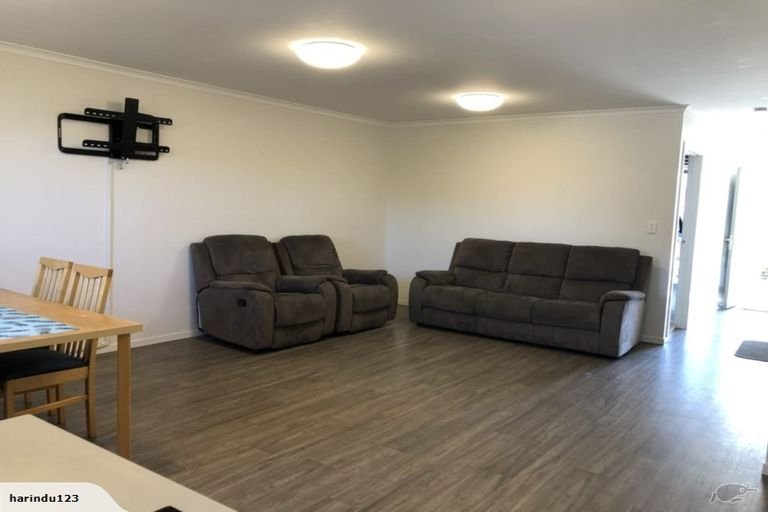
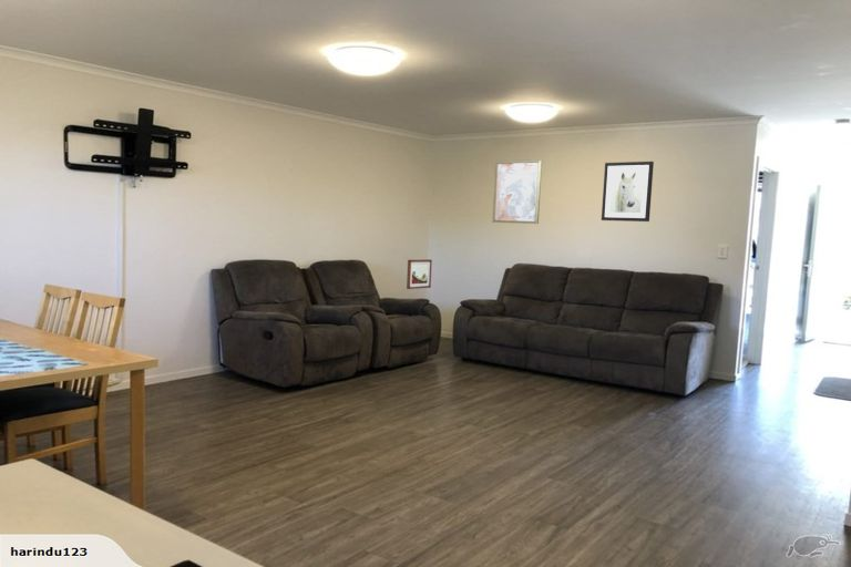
+ wall art (515, 192)
+ wall art (419, 274)
+ wall art (626, 192)
